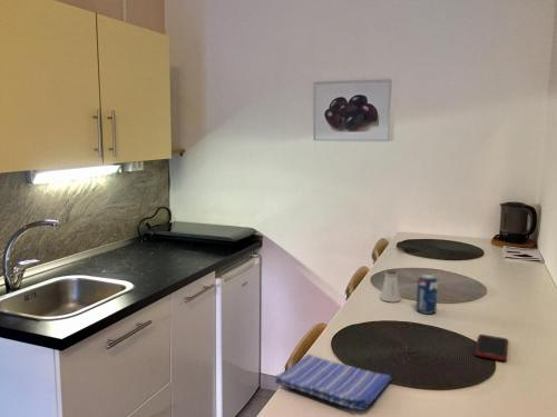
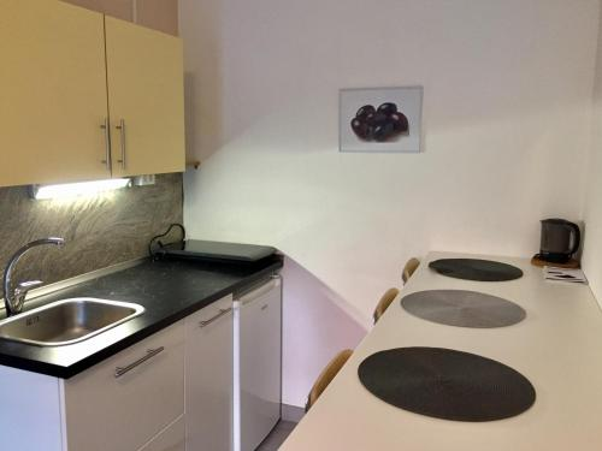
- saltshaker (390, 285)
- cell phone (491, 347)
- beverage can (427, 294)
- dish towel (333, 377)
